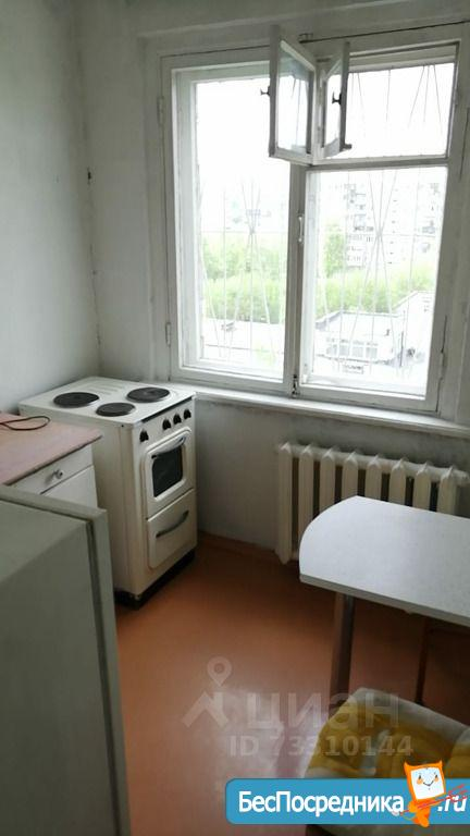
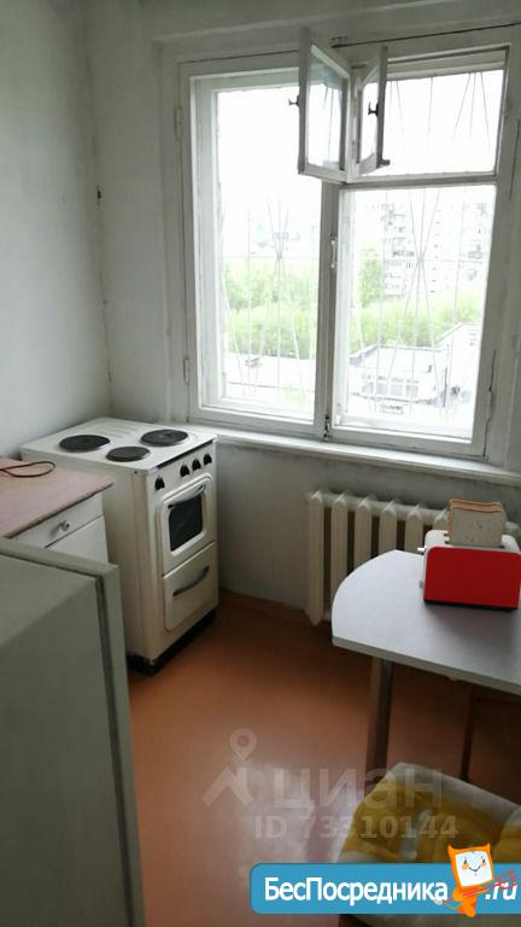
+ toaster (468, 550)
